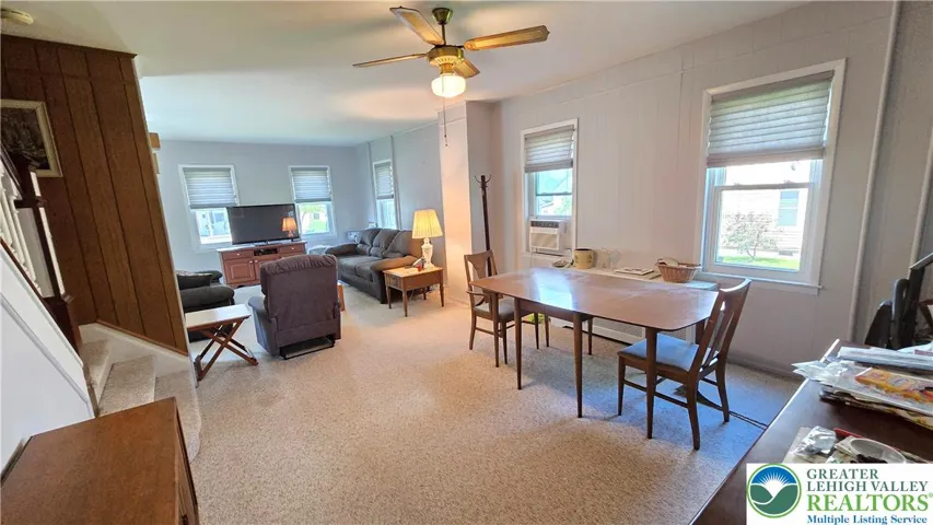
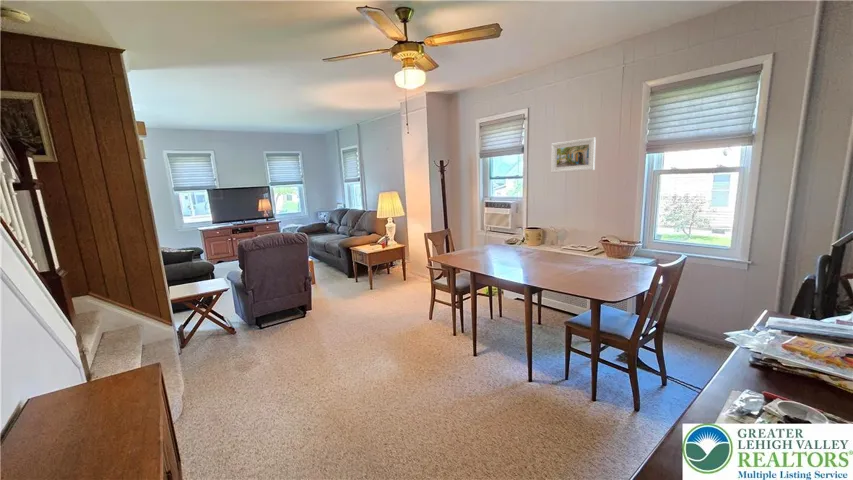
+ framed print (572, 156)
